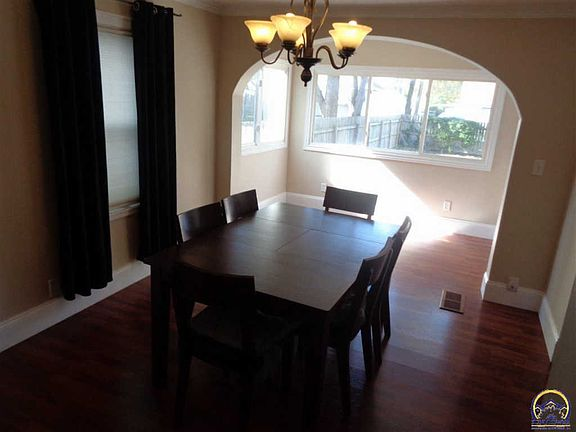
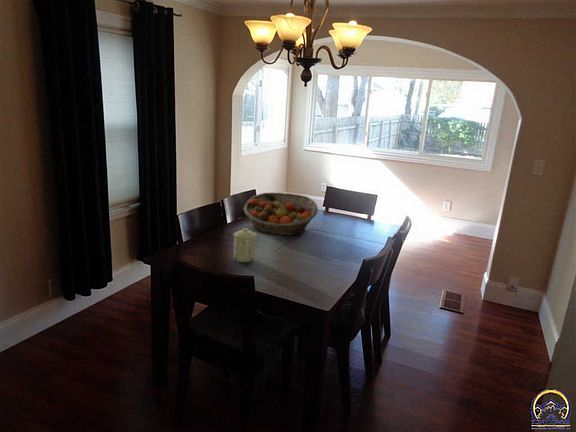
+ mug (245, 245)
+ fruit basket (280, 213)
